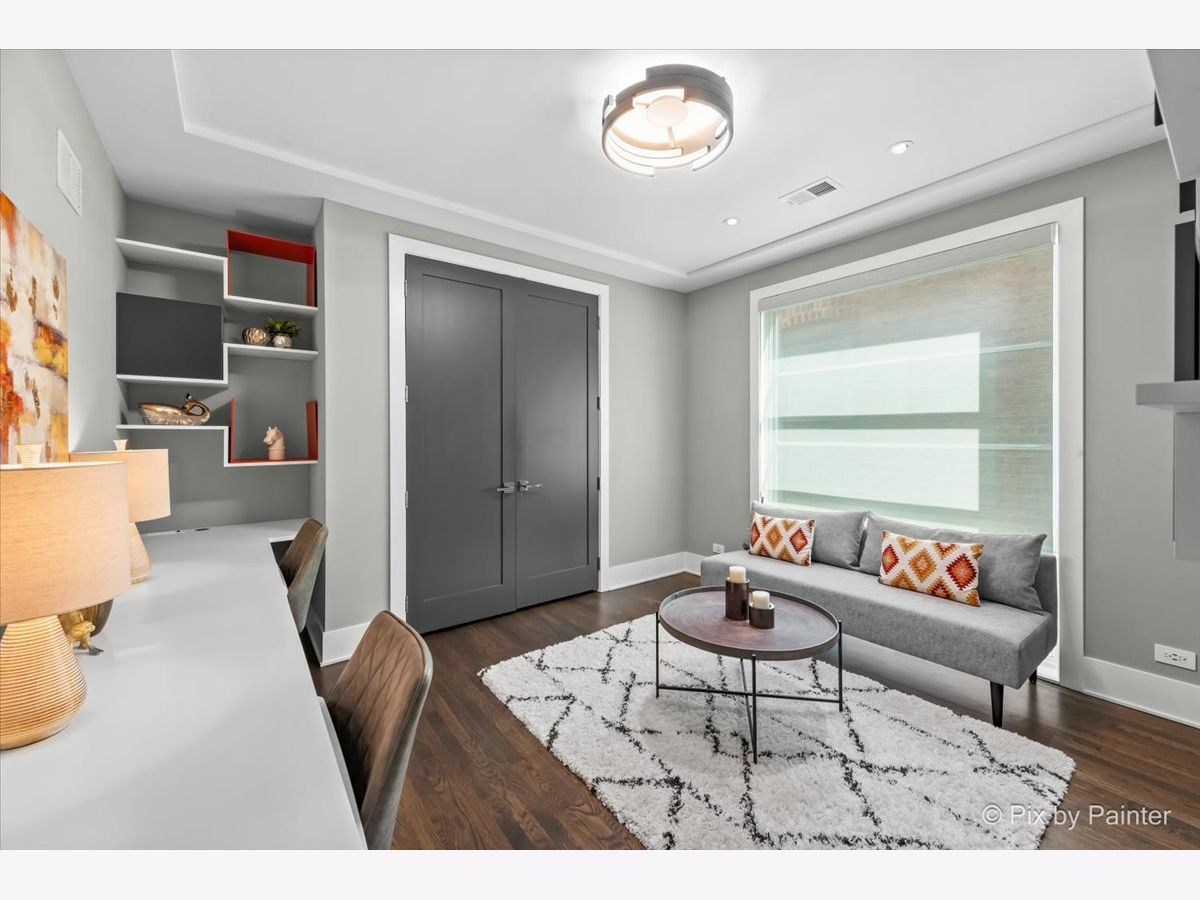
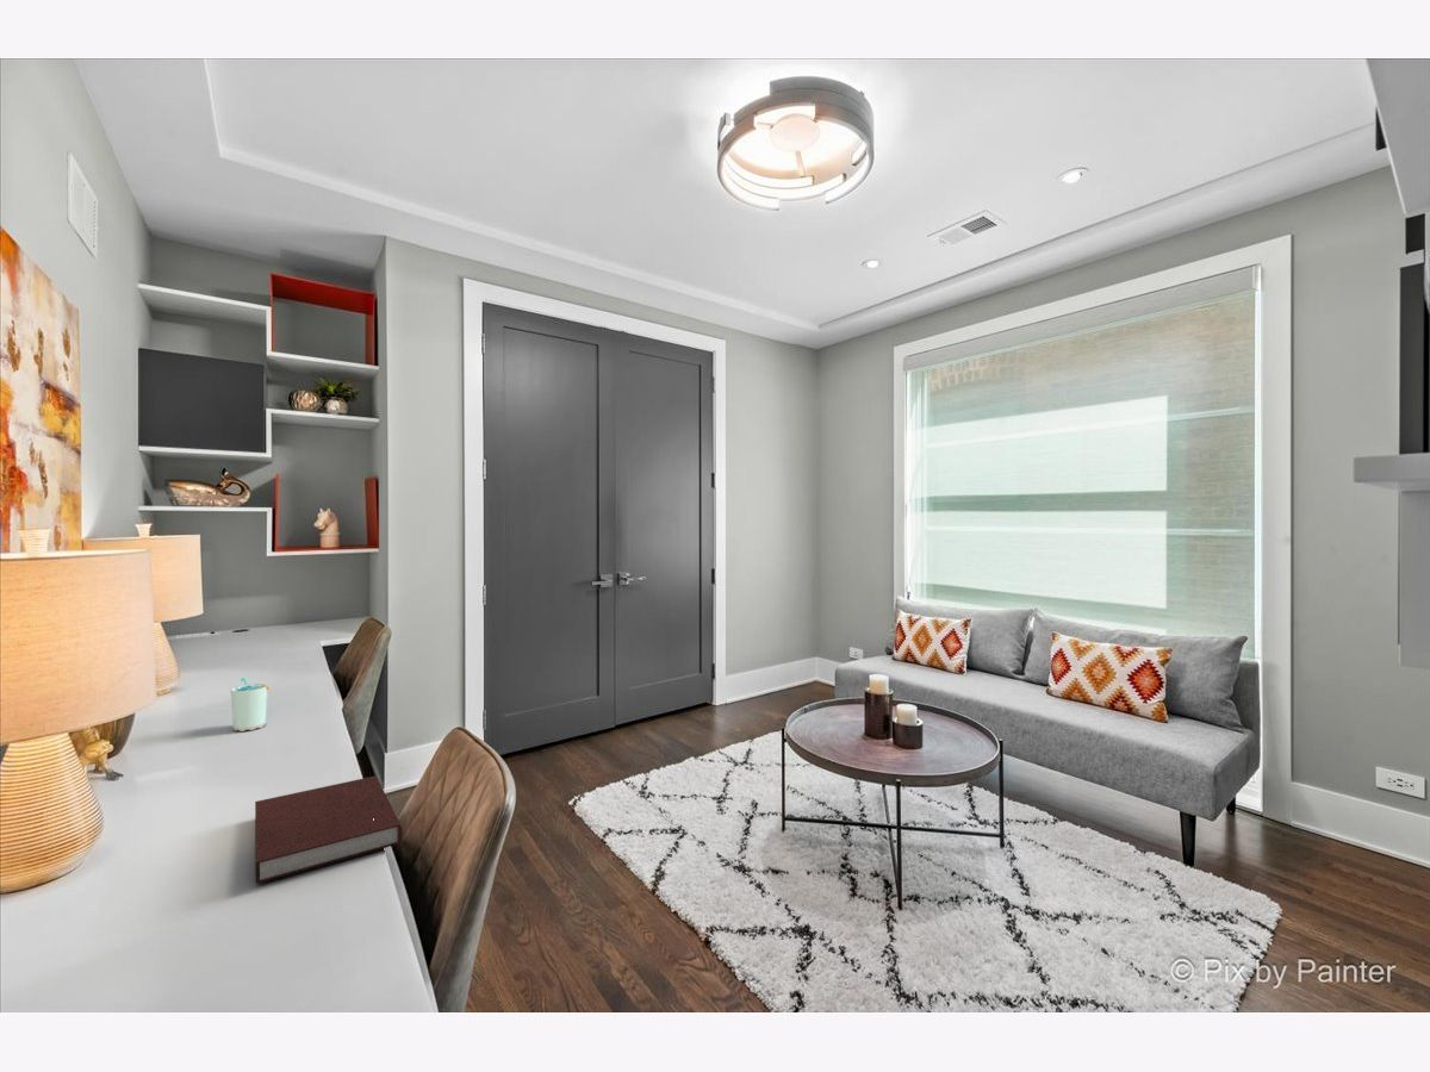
+ cup (250, 703)
+ notebook (325, 821)
